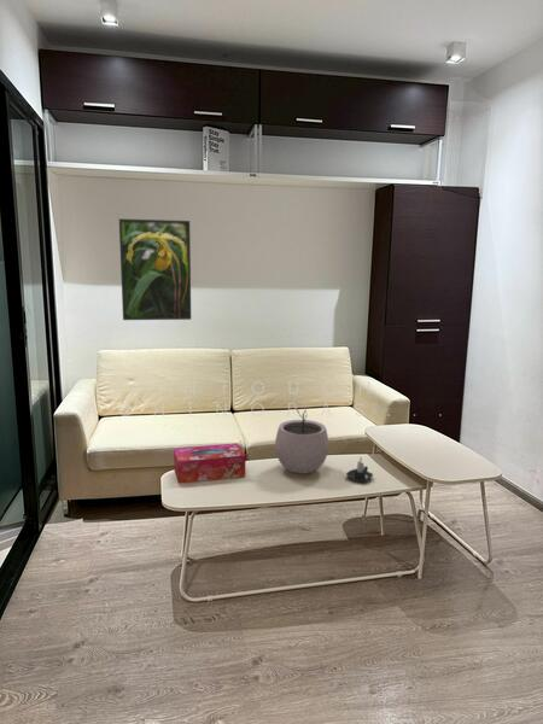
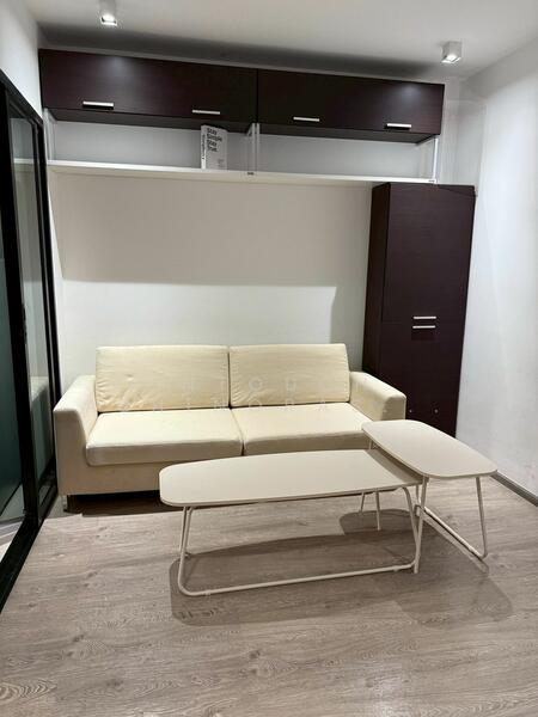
- plant pot (302, 439)
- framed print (156, 270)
- candle (360, 467)
- tissue box (209, 462)
